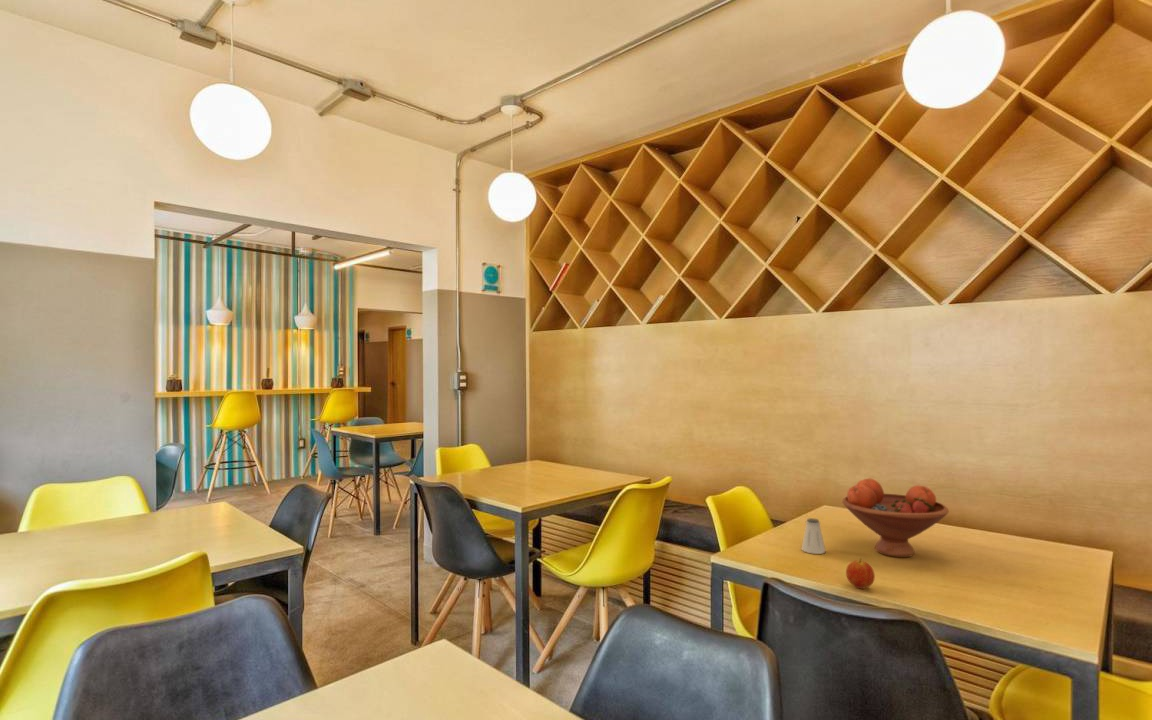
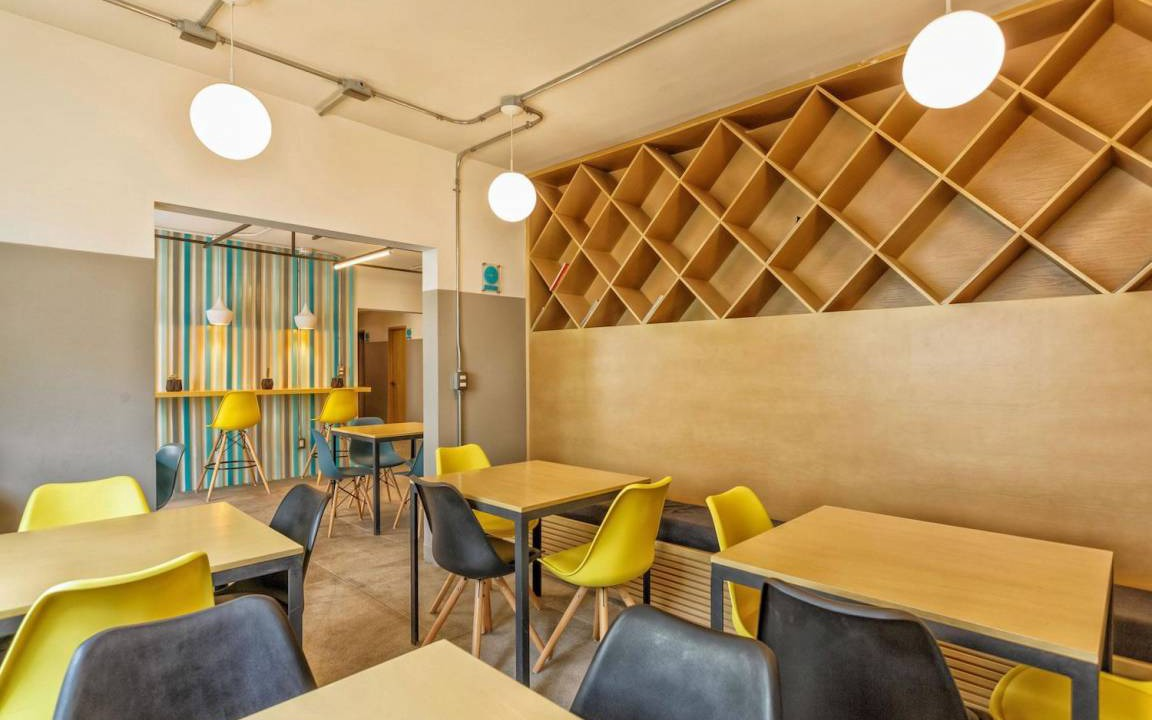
- saltshaker (813, 535)
- fruit bowl (893, 518)
- fruit (860, 572)
